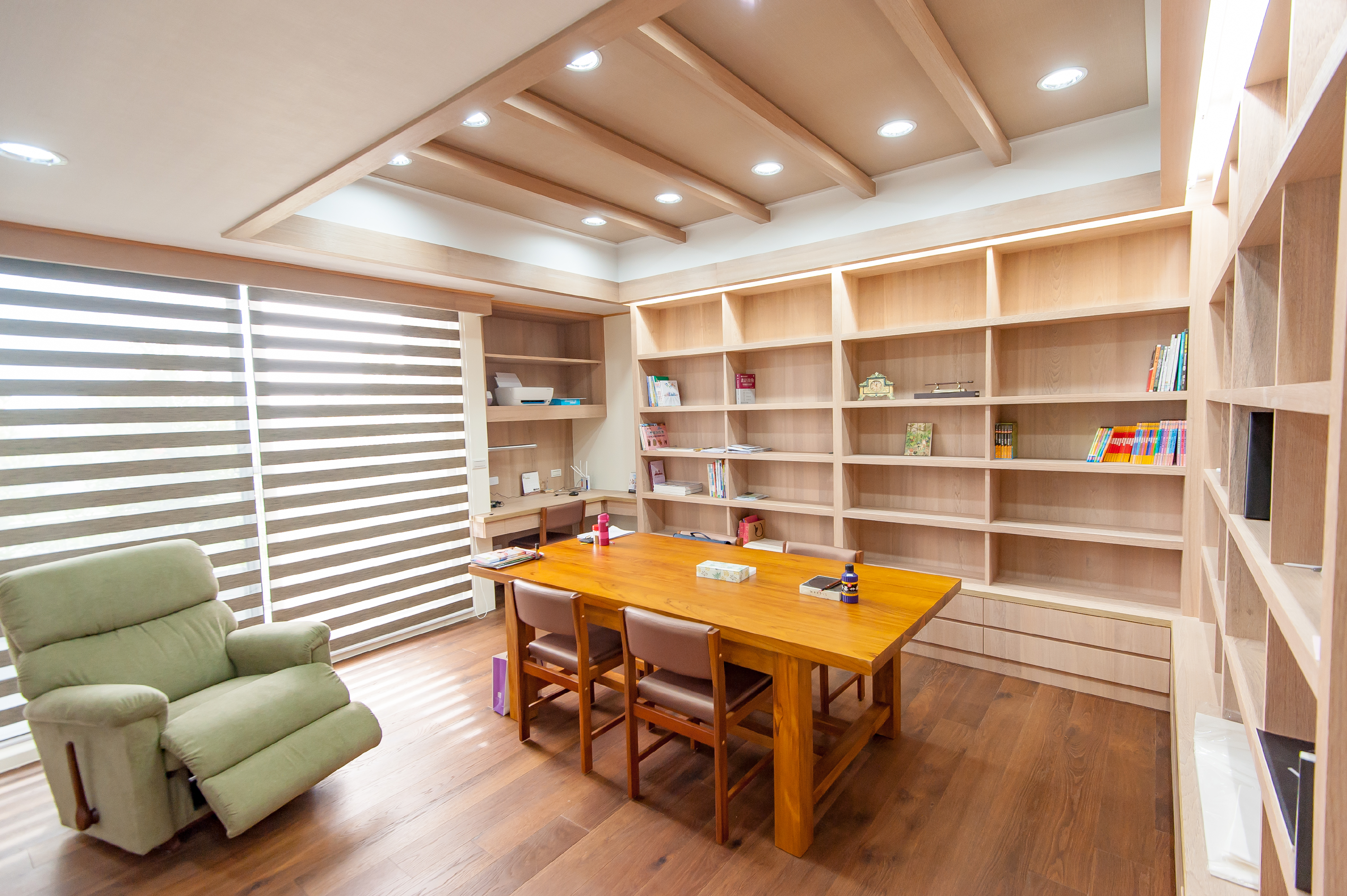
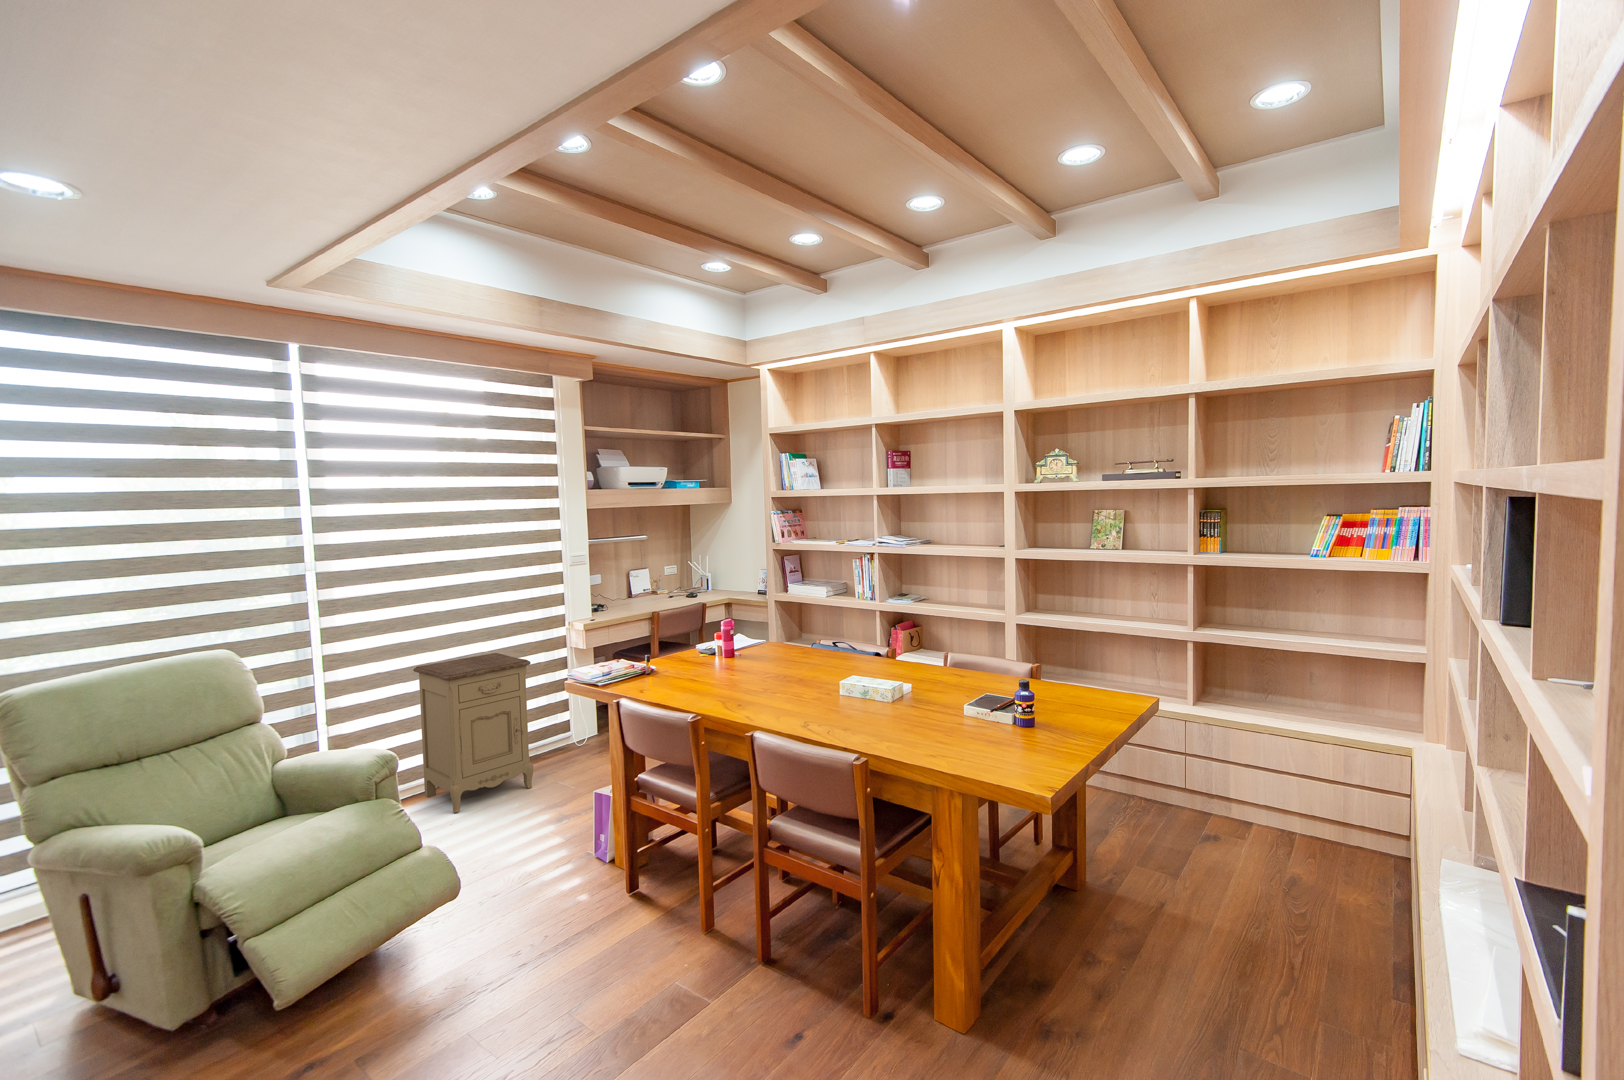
+ nightstand (479, 729)
